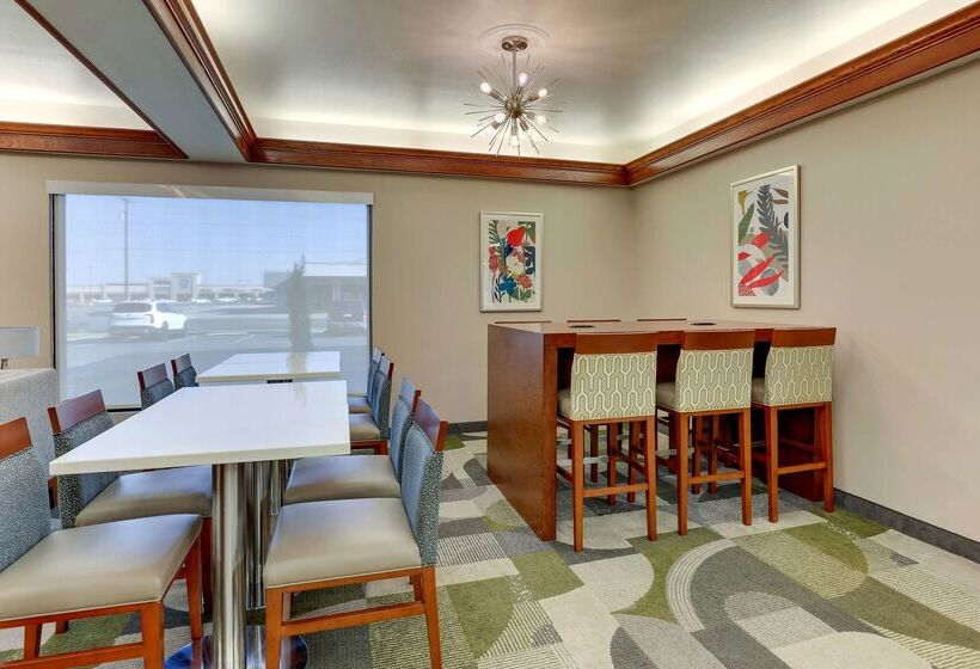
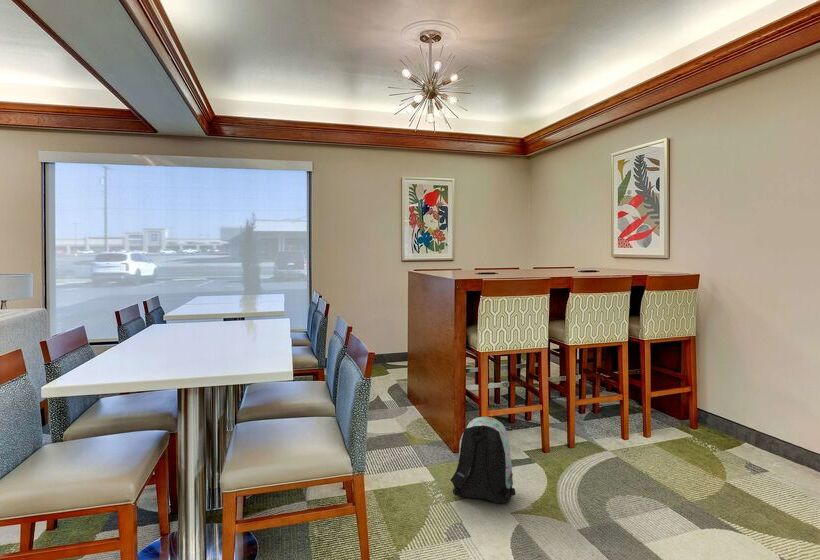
+ backpack (483, 456)
